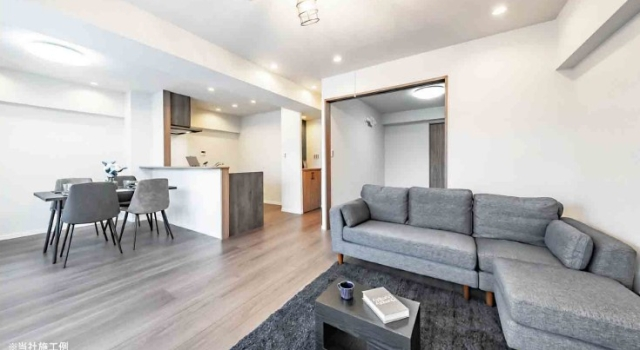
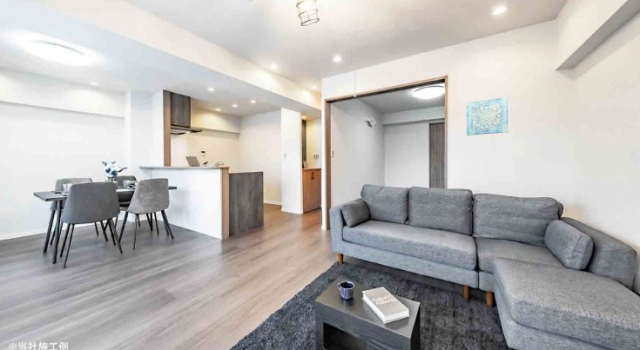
+ wall art (486, 116)
